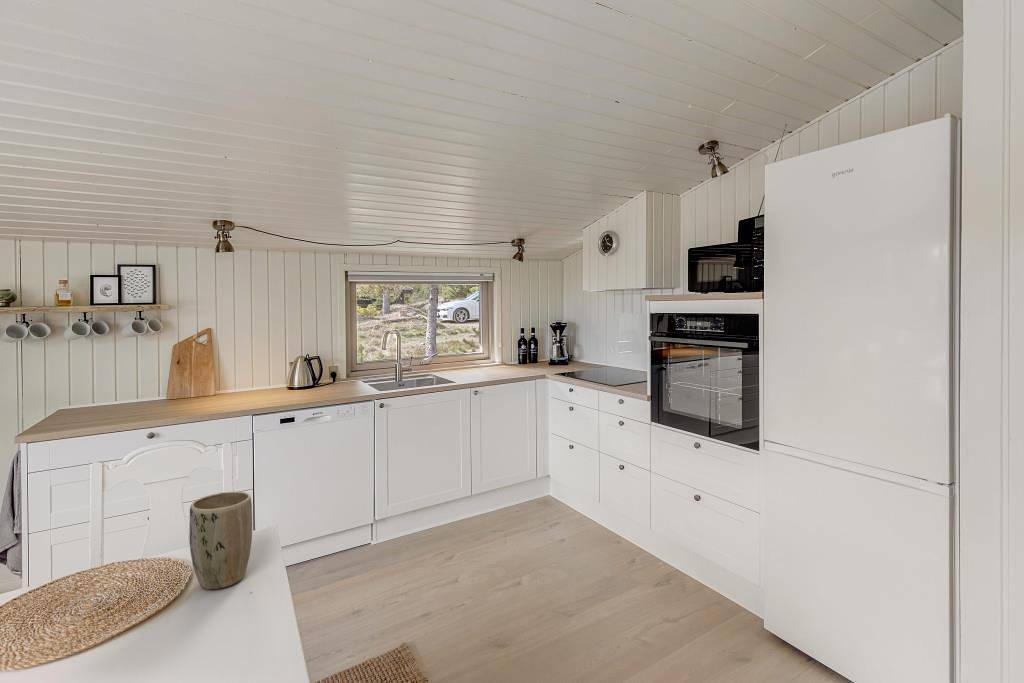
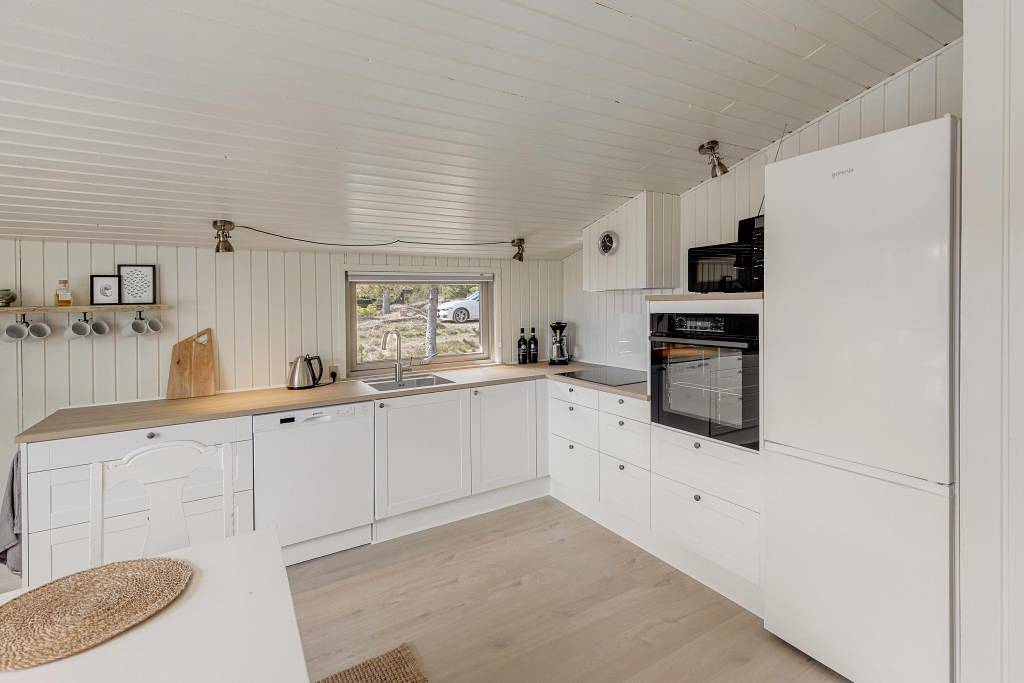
- plant pot (222, 539)
